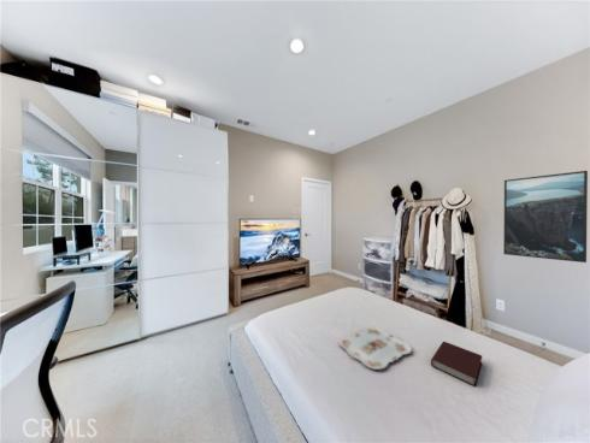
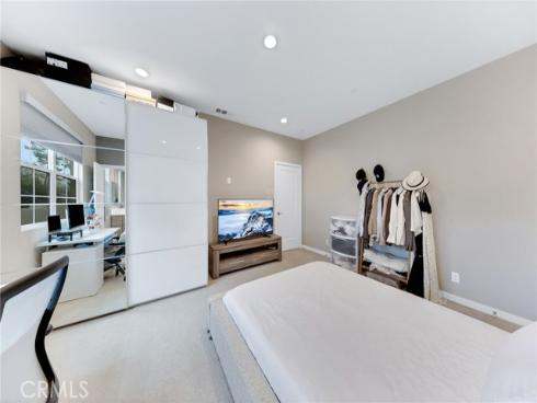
- book (456, 360)
- serving tray (373, 344)
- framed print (541, 217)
